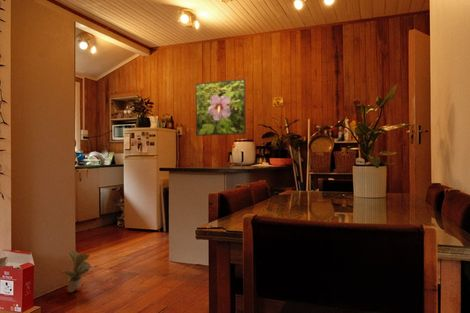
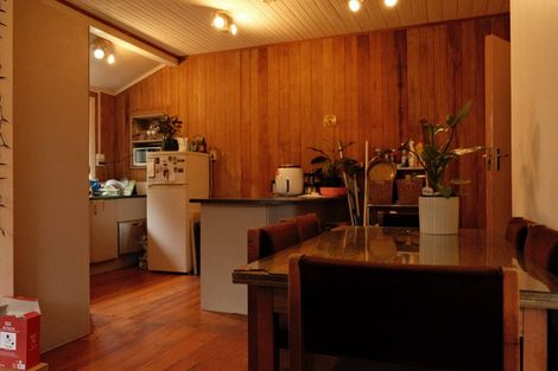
- potted plant (77, 271)
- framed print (219, 108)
